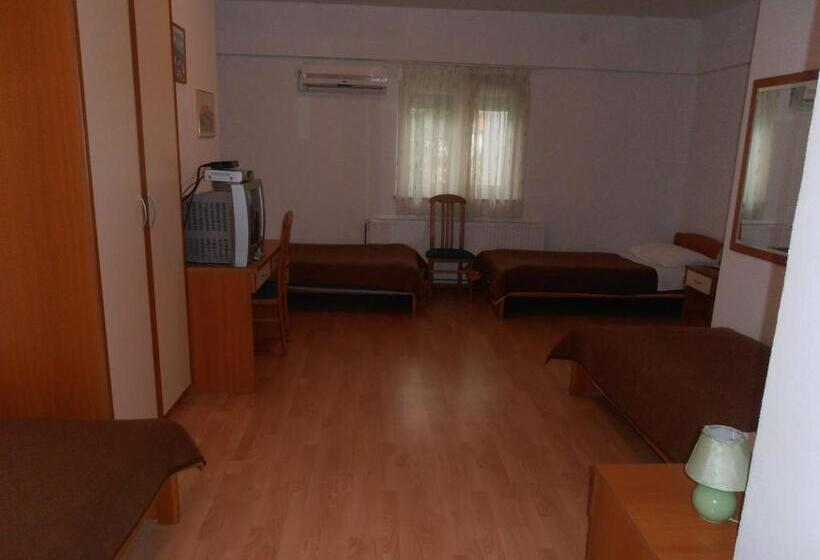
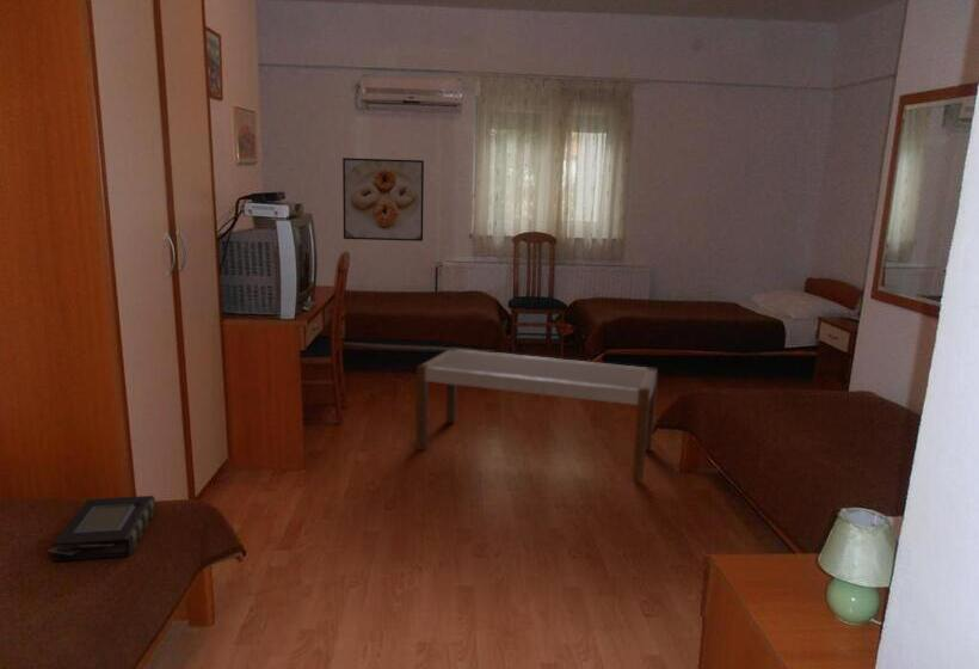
+ bench (537, 393)
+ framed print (383, 200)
+ book (104, 524)
